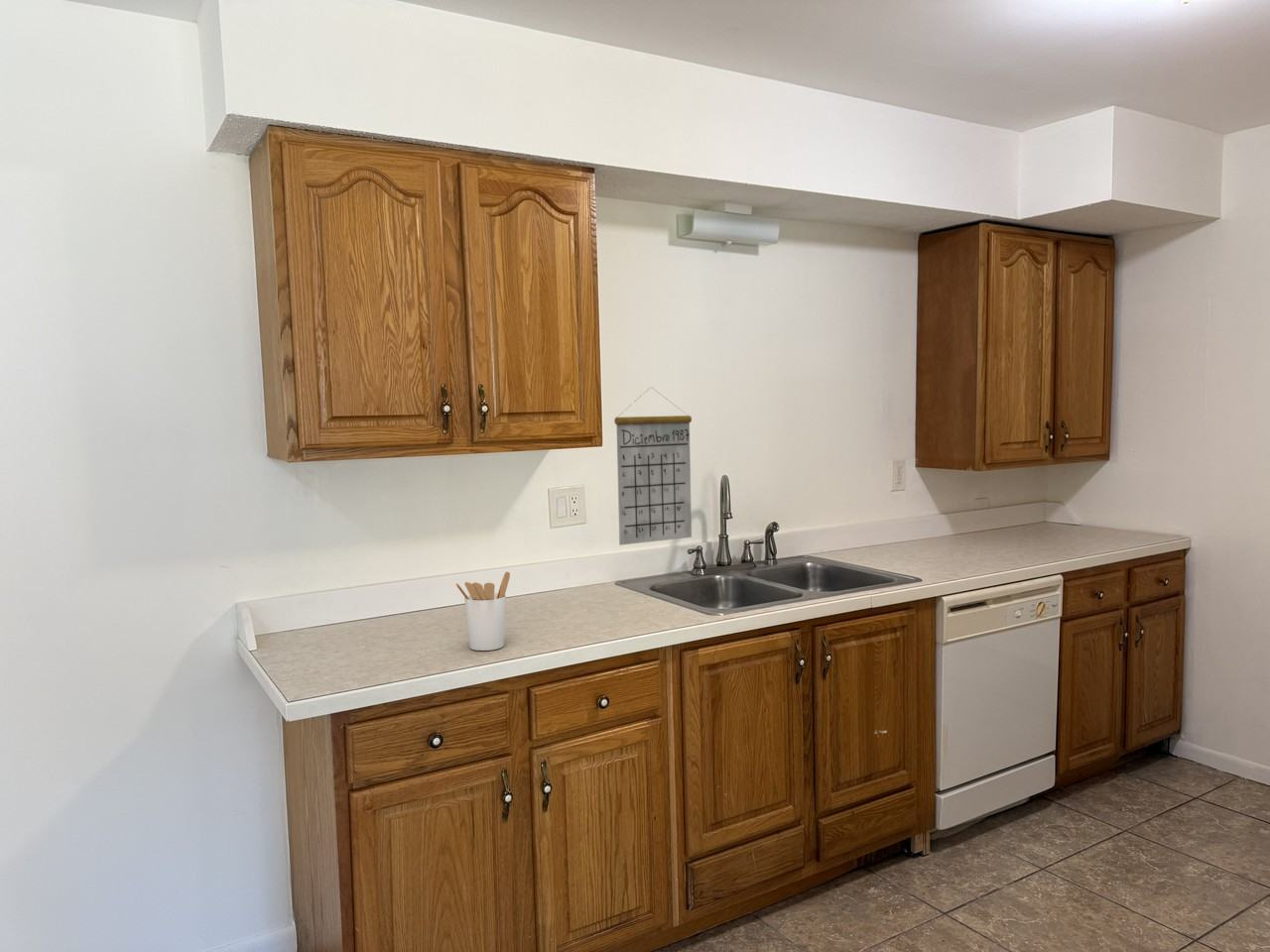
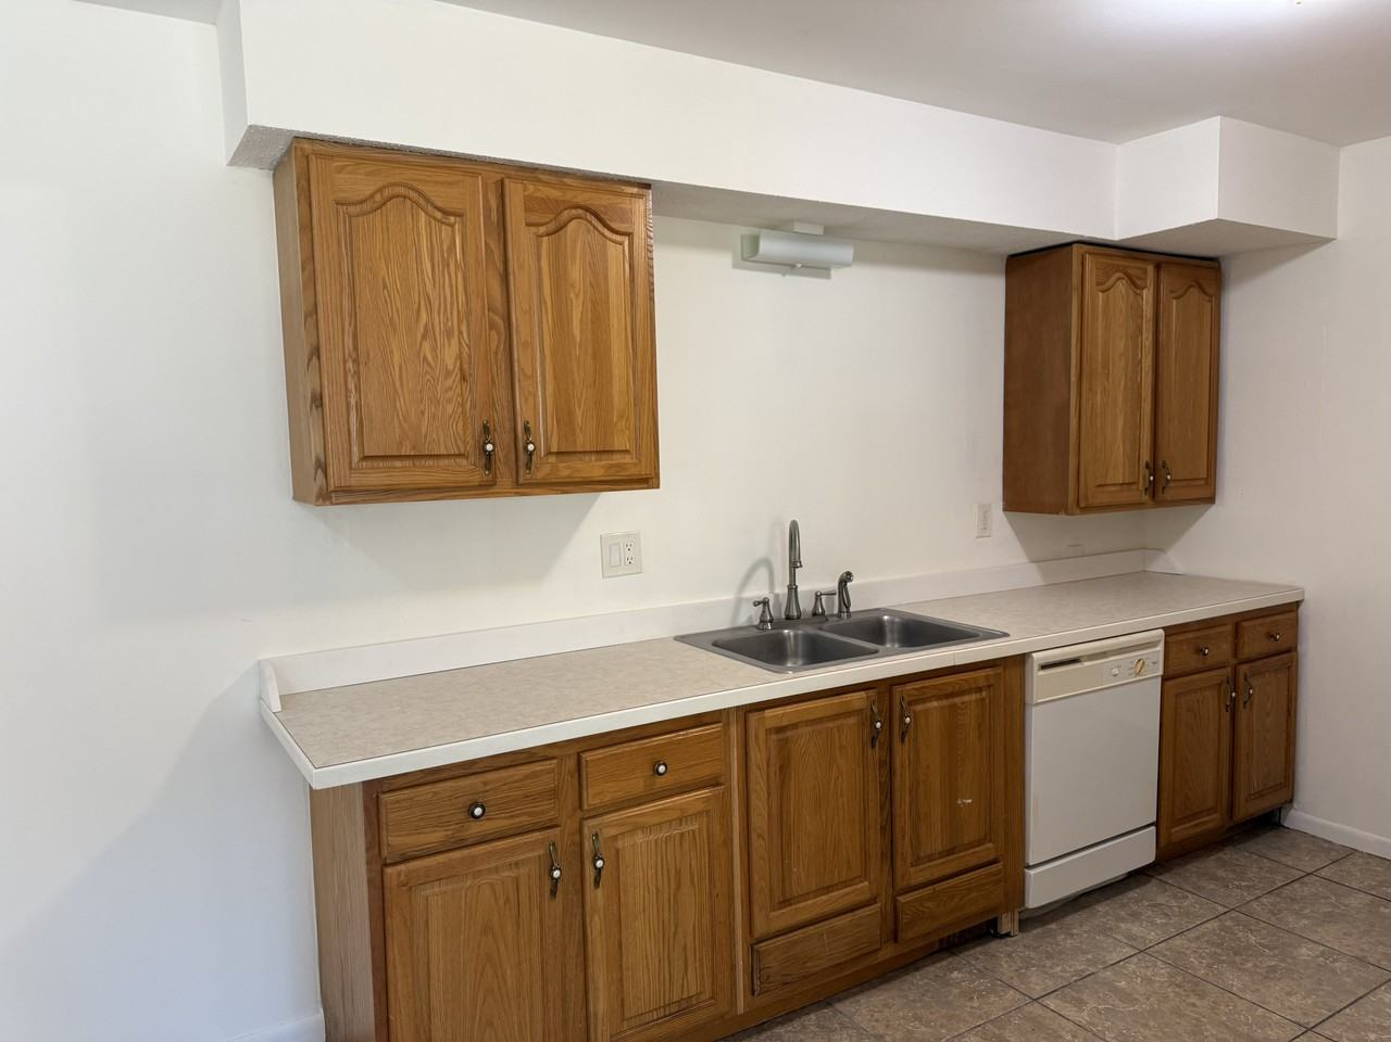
- utensil holder (484, 611)
- calendar (654, 464)
